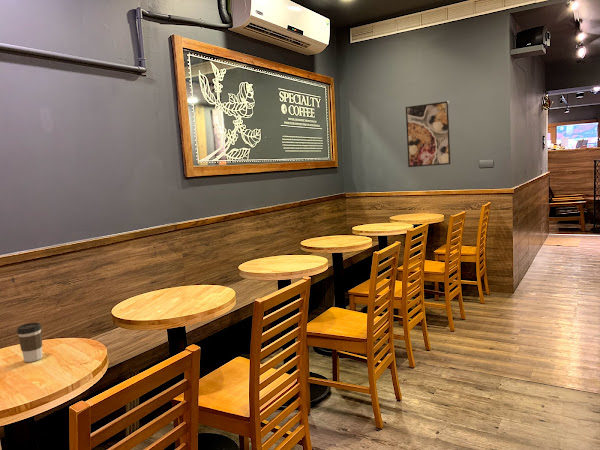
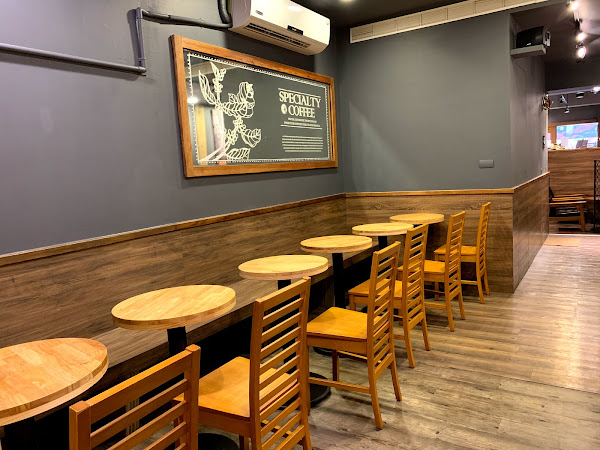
- coffee cup (31, 342)
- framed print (427, 135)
